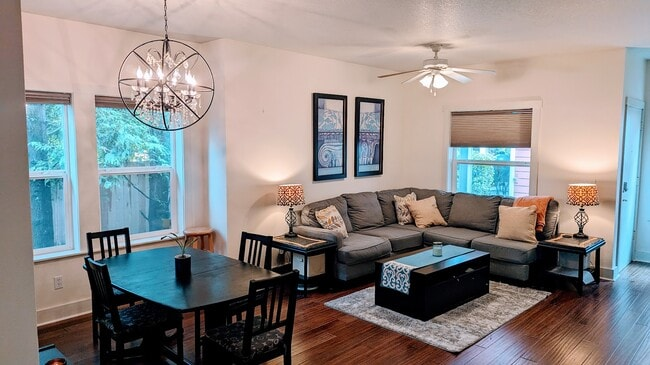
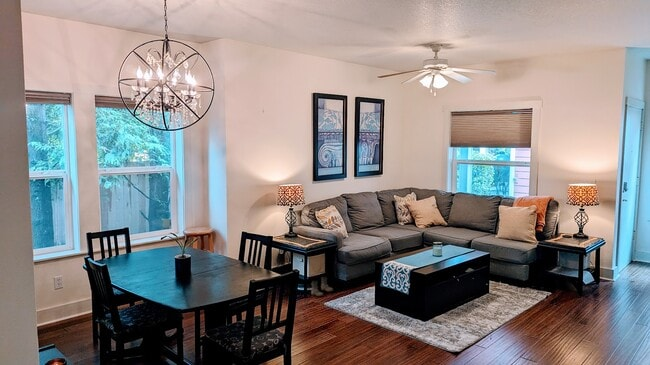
+ boots (322, 286)
